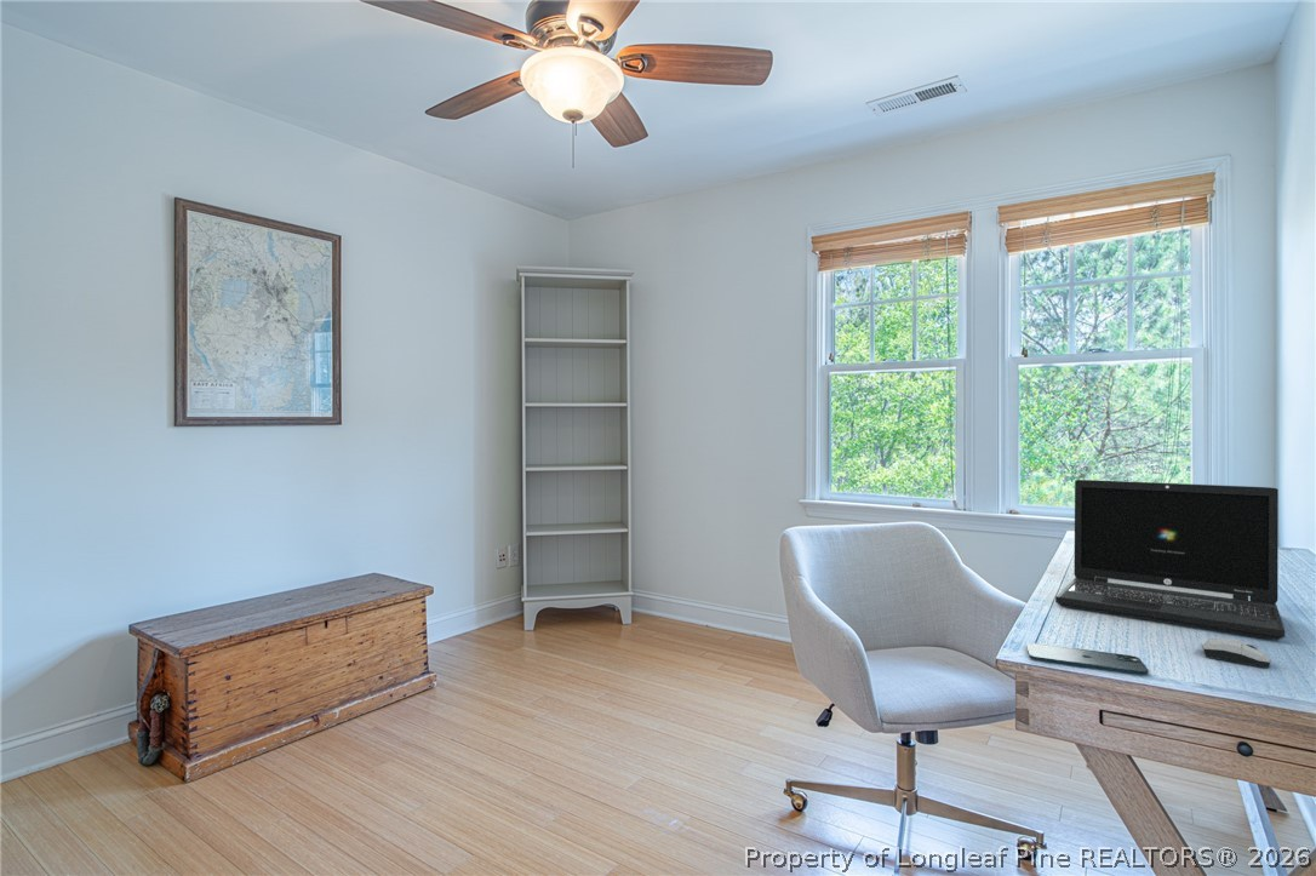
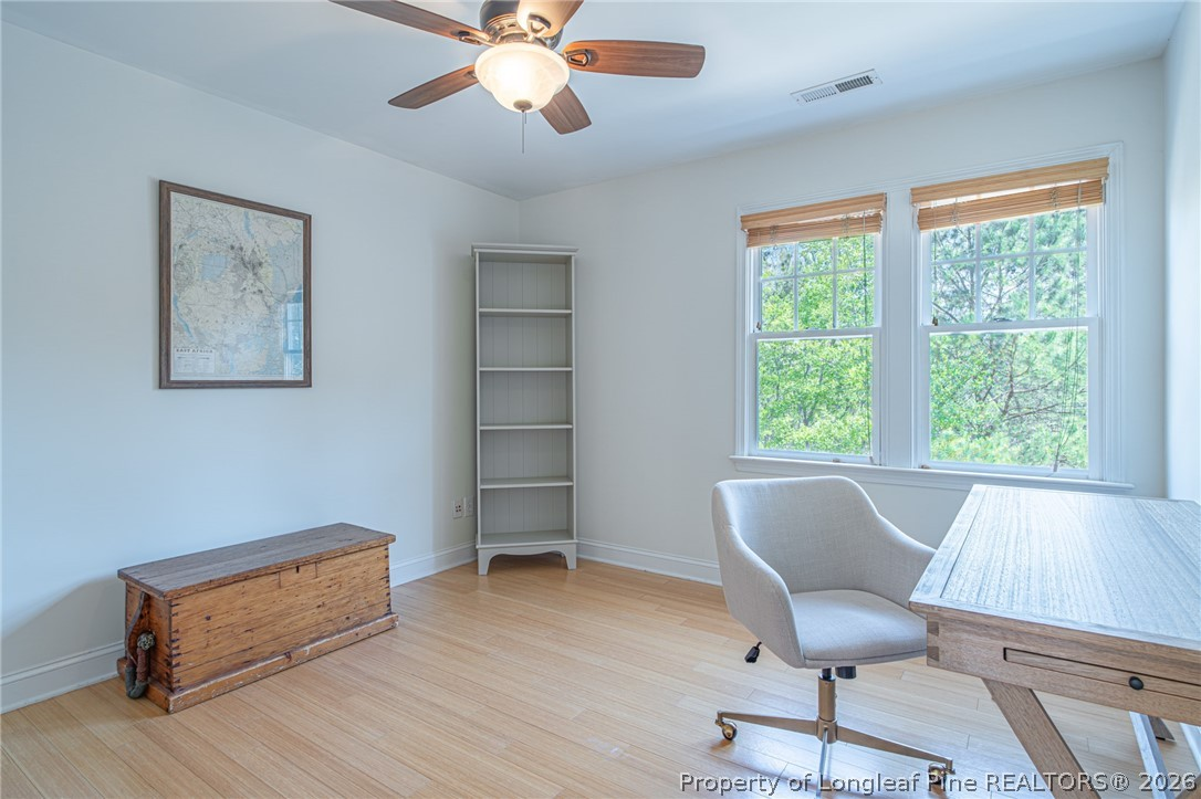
- laptop (1163, 548)
- smartphone (1083, 657)
- computer mouse (1235, 649)
